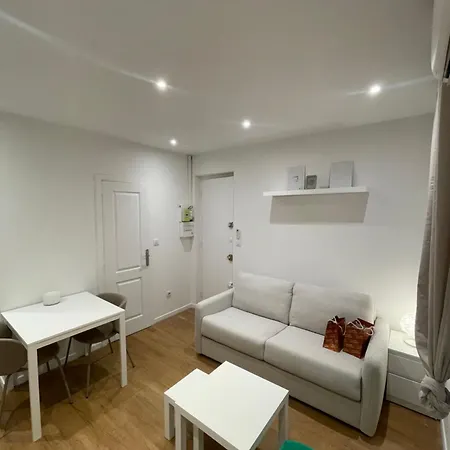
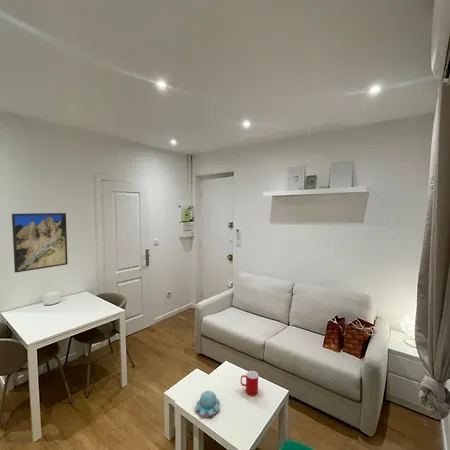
+ cup (249, 382)
+ candle (207, 399)
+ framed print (41, 240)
